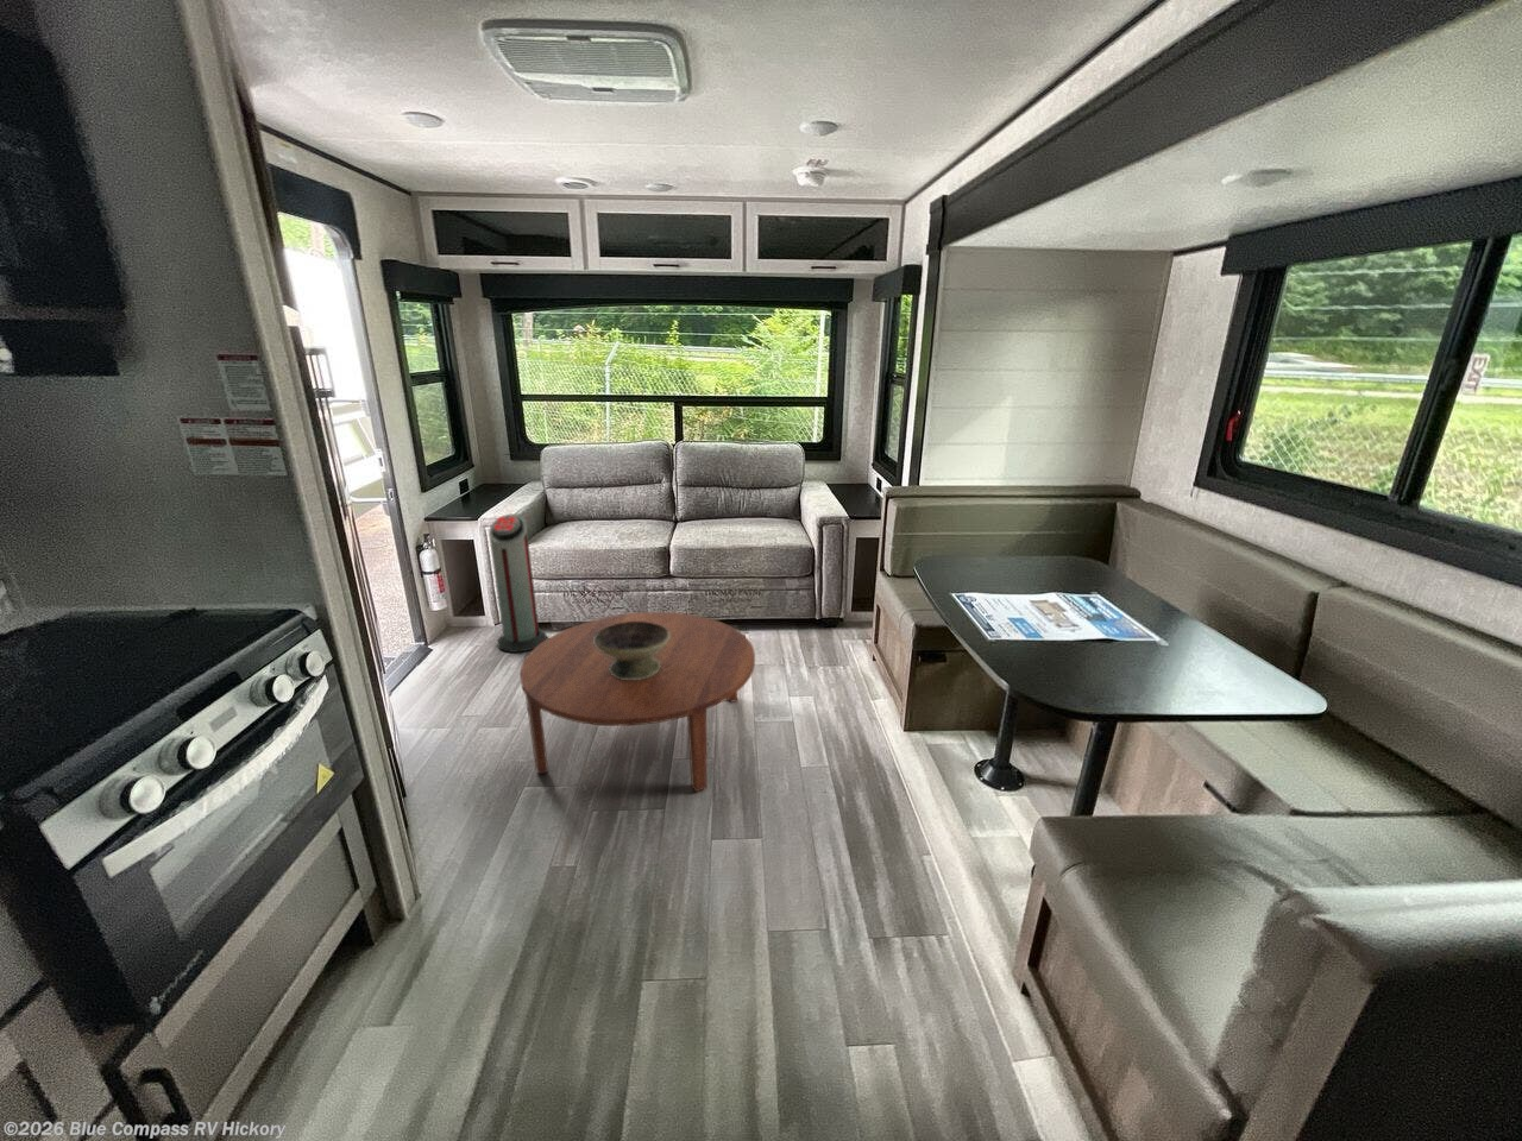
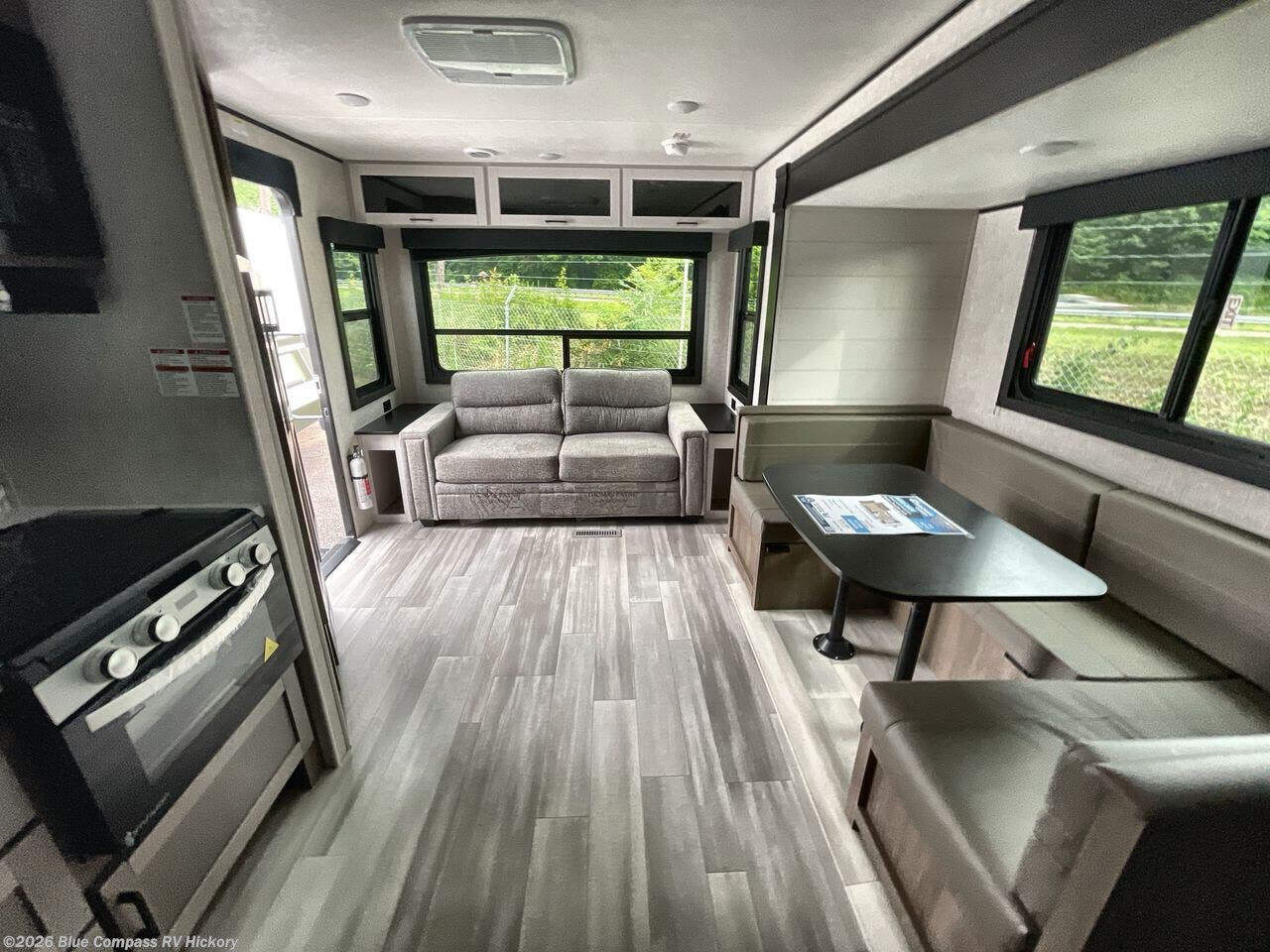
- decorative bowl (633, 648)
- air purifier (514, 581)
- coffee table (644, 694)
